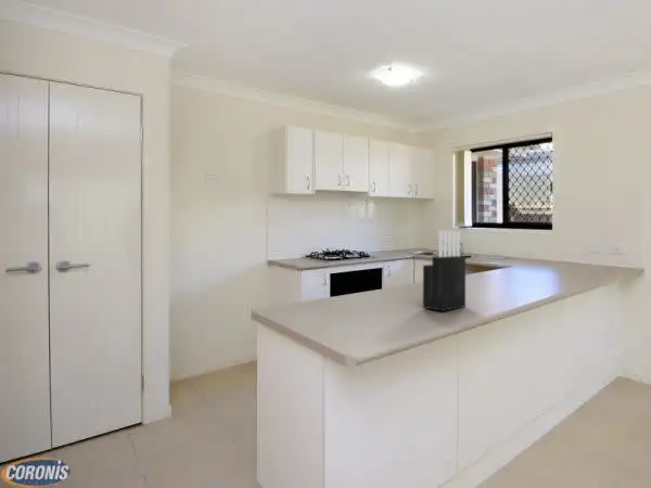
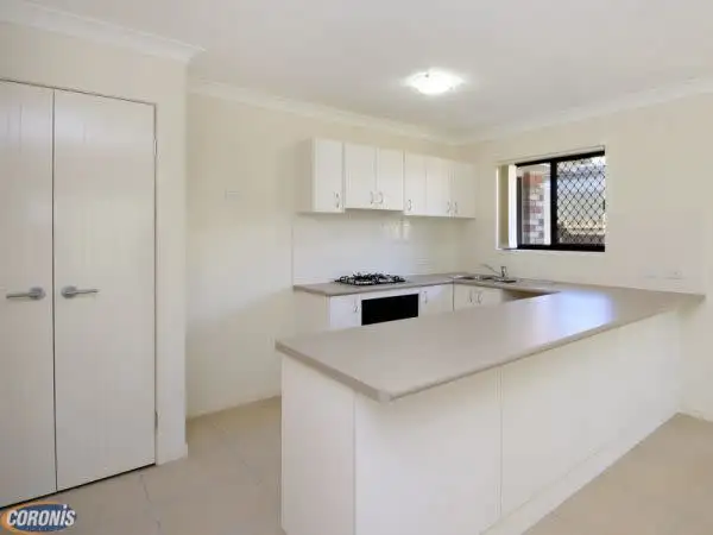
- knife block (442, 268)
